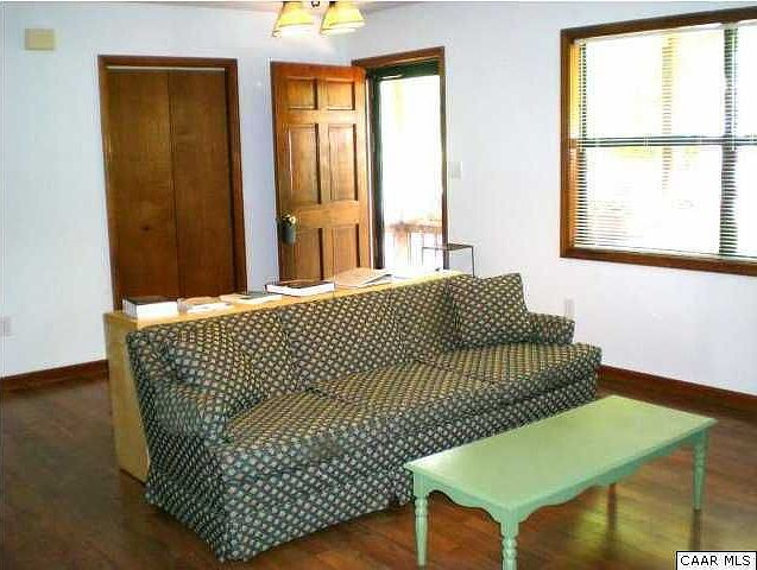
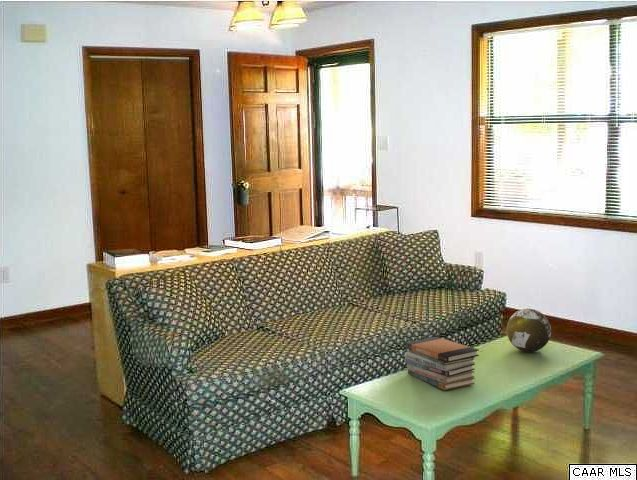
+ book stack (440, 362)
+ decorative orb (528, 330)
